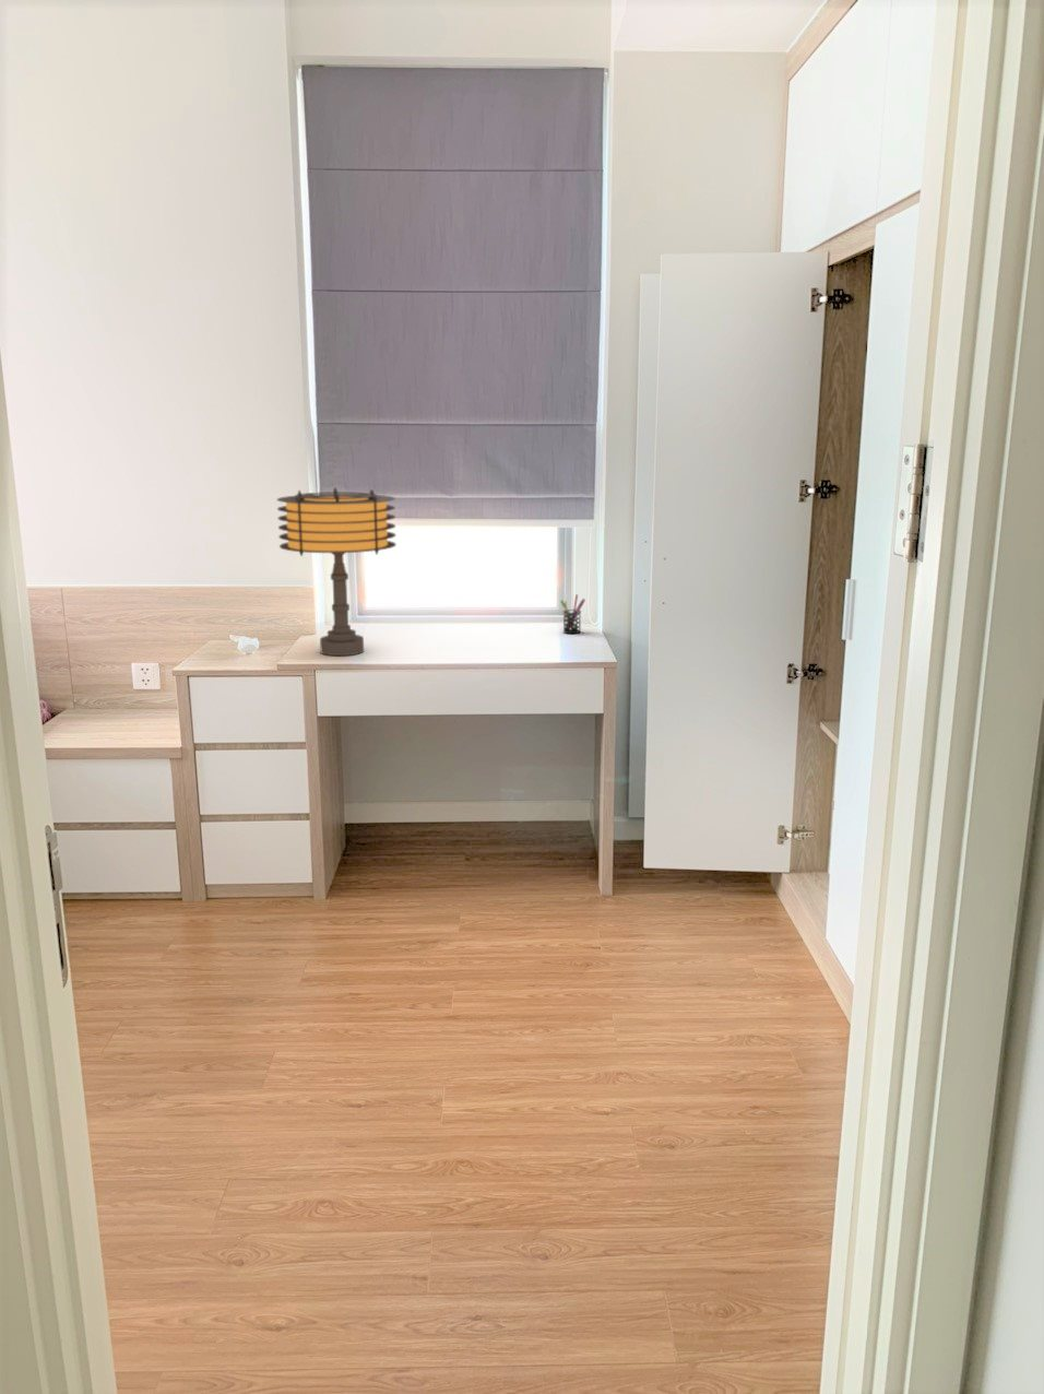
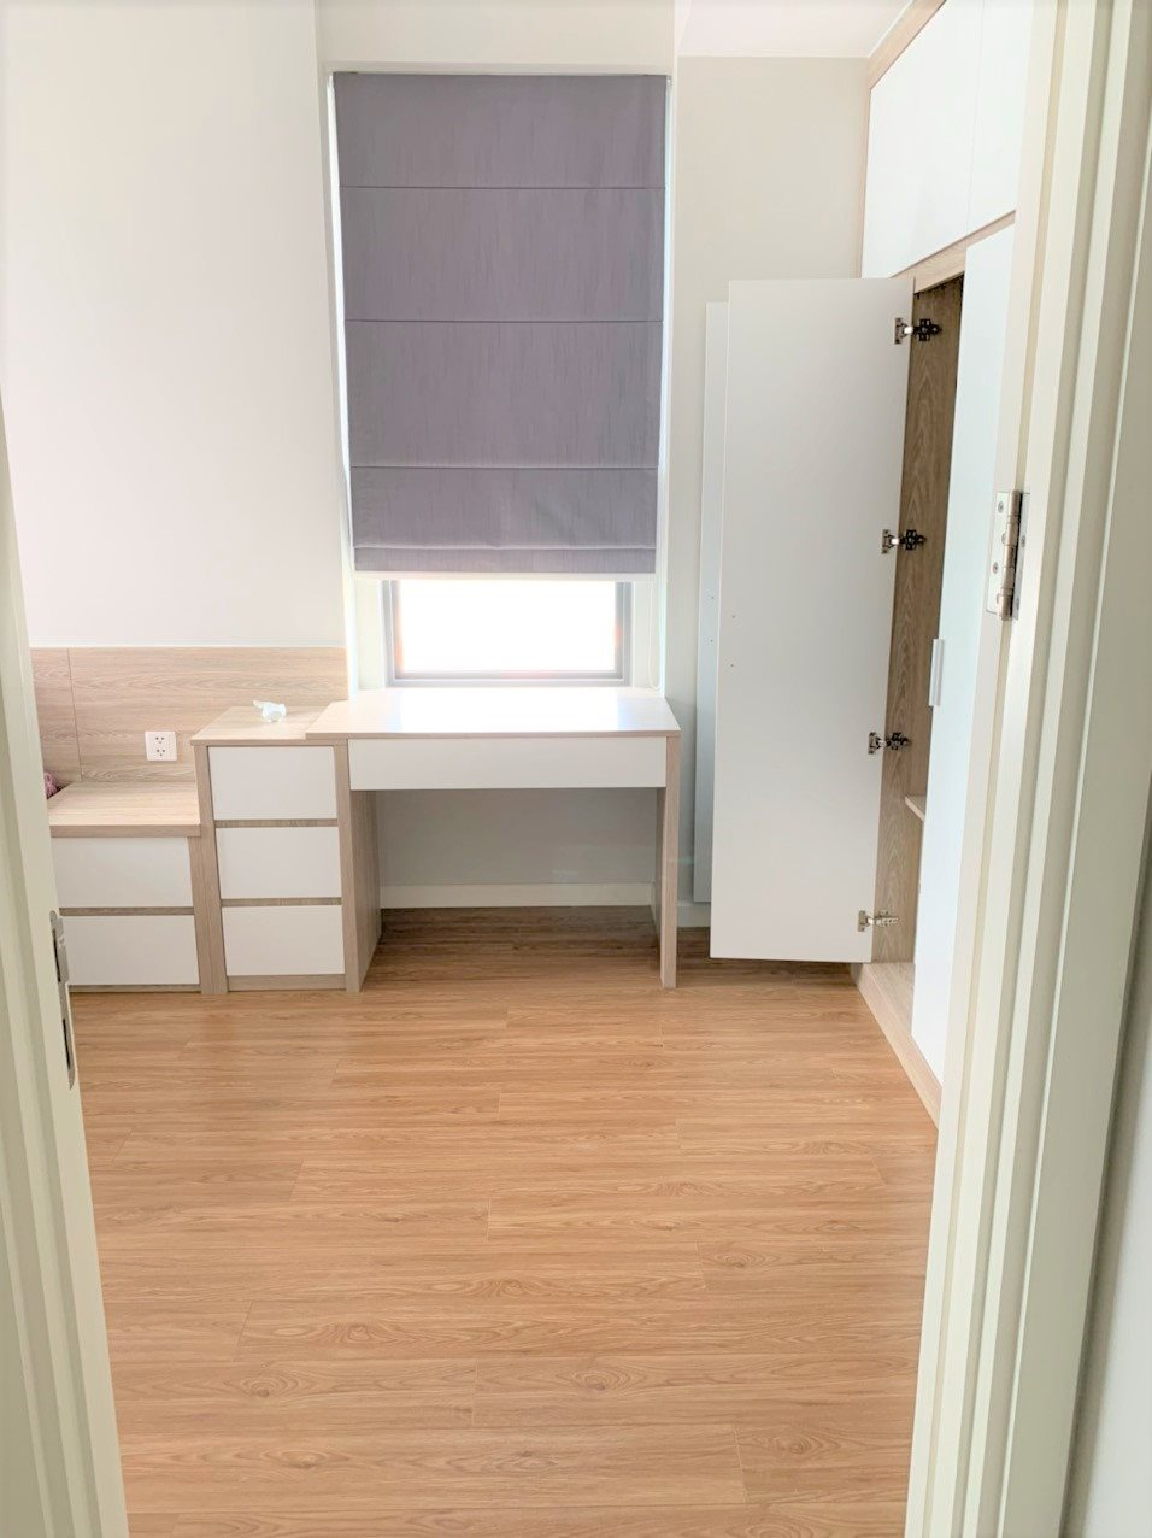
- table lamp (339, 571)
- pen holder (570, 613)
